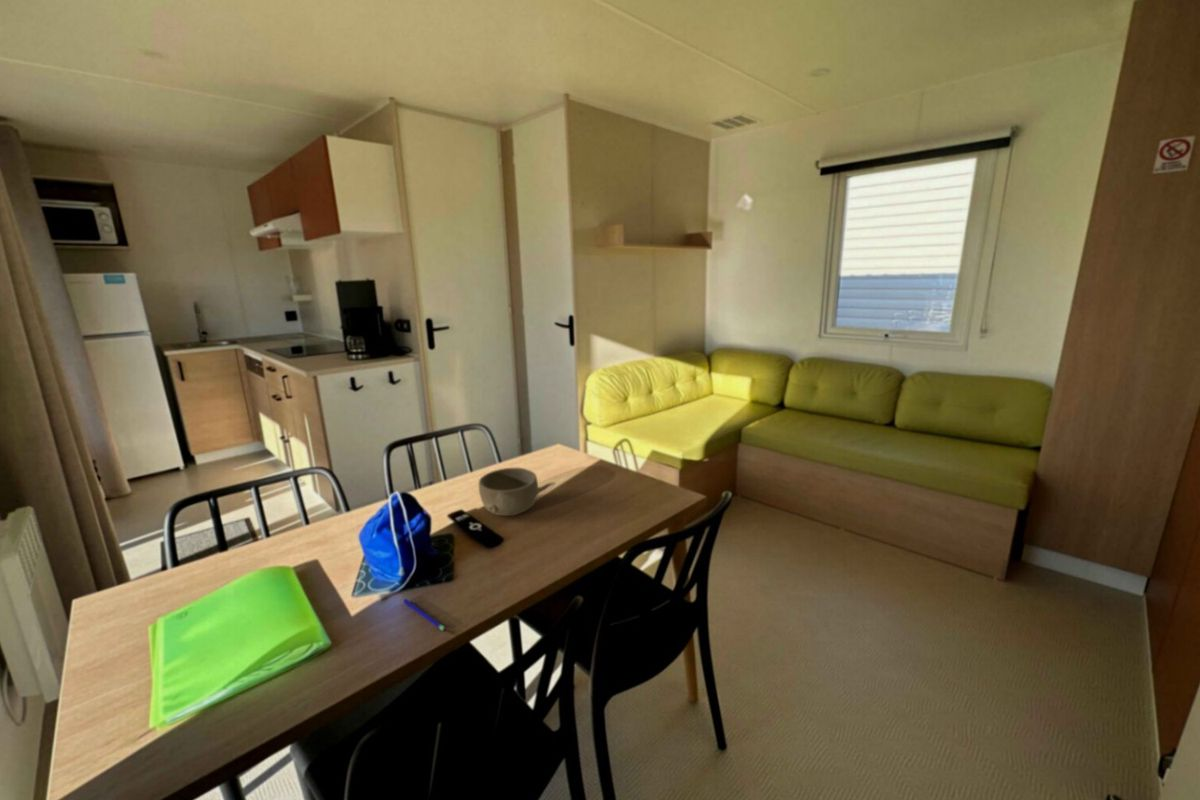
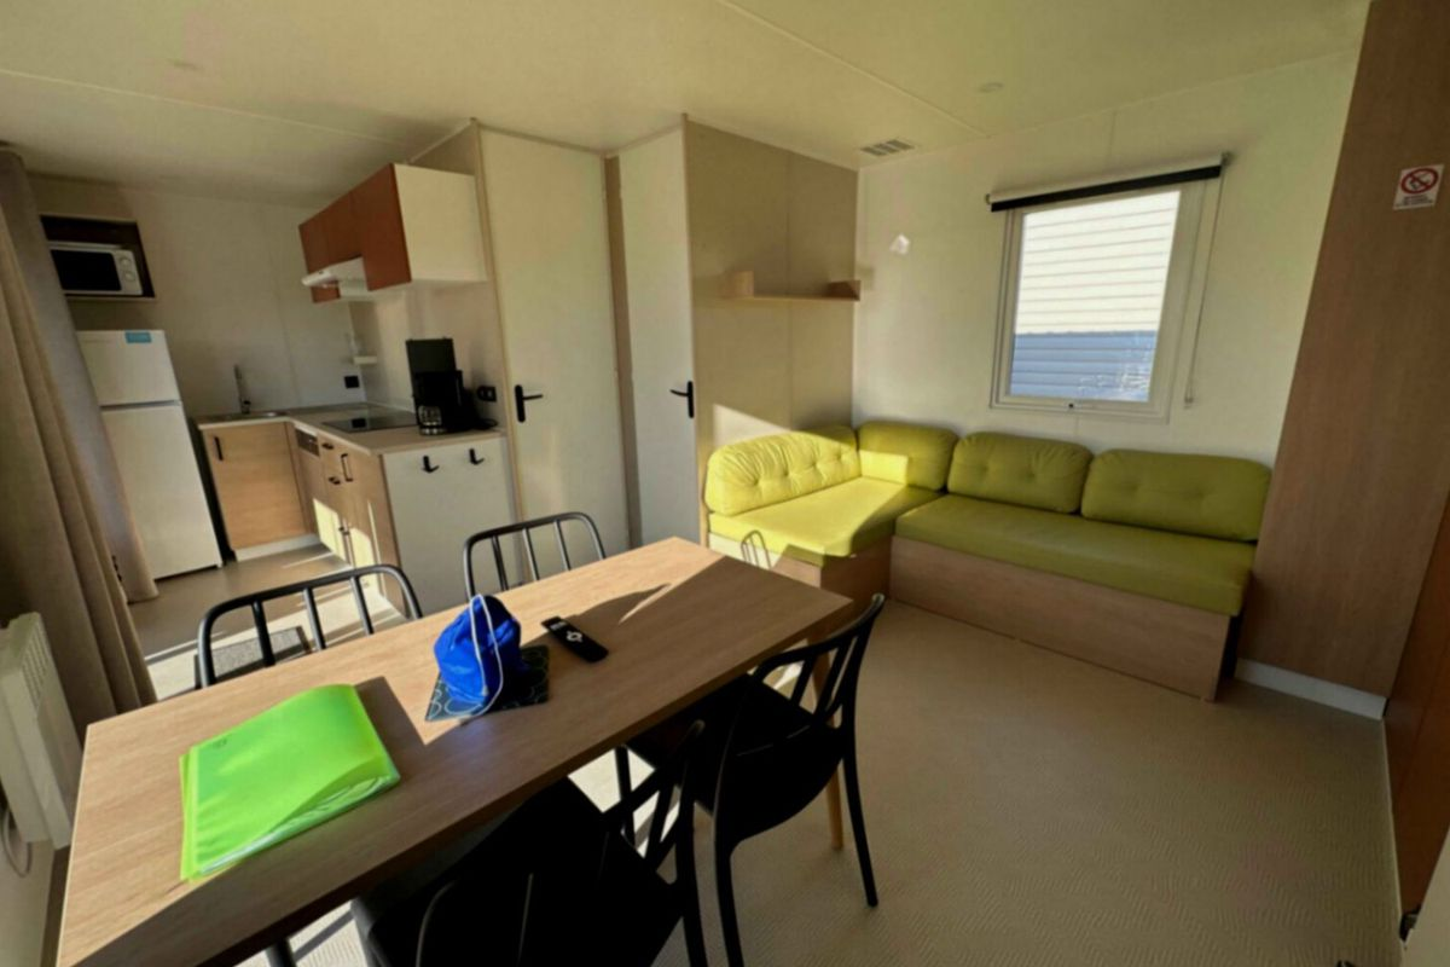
- bowl (509, 493)
- pen (424, 614)
